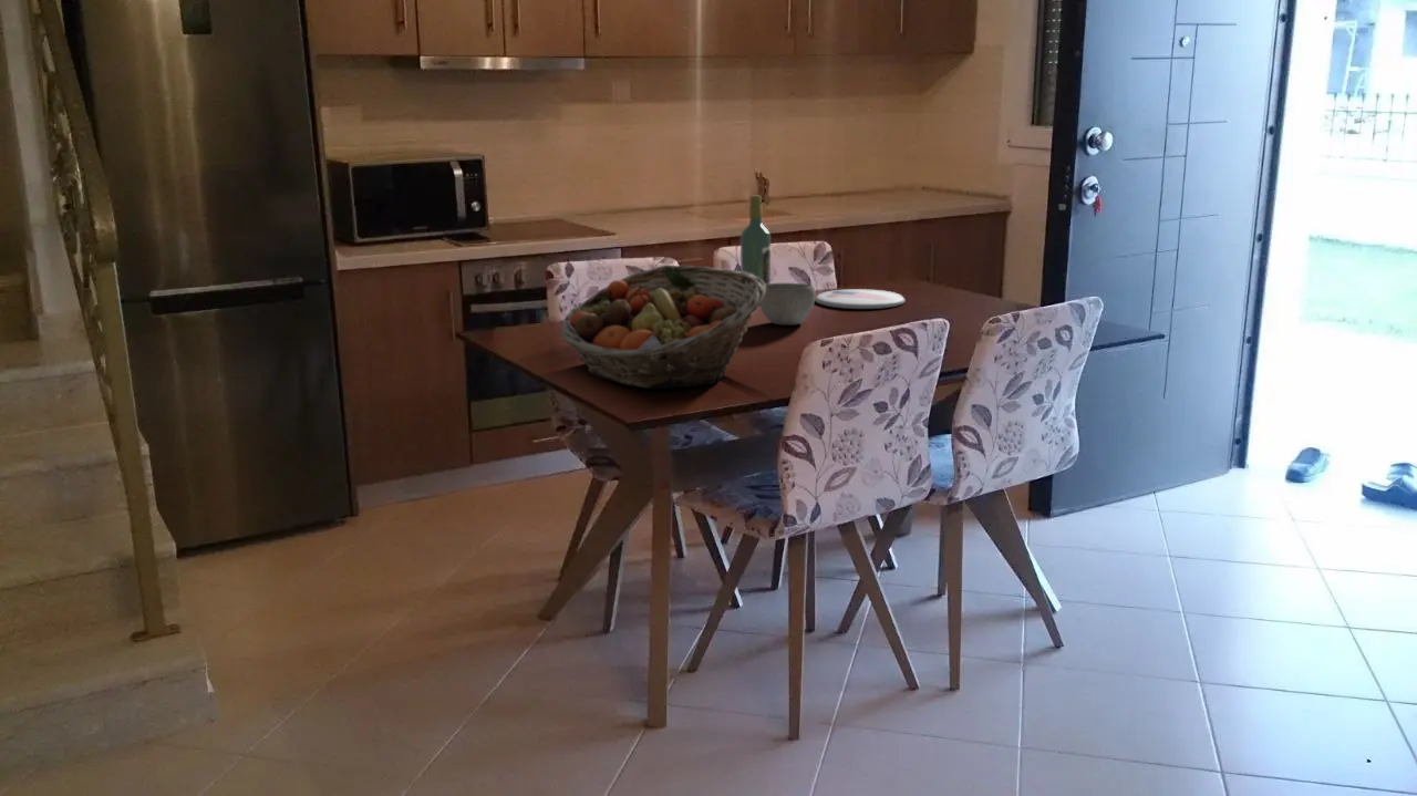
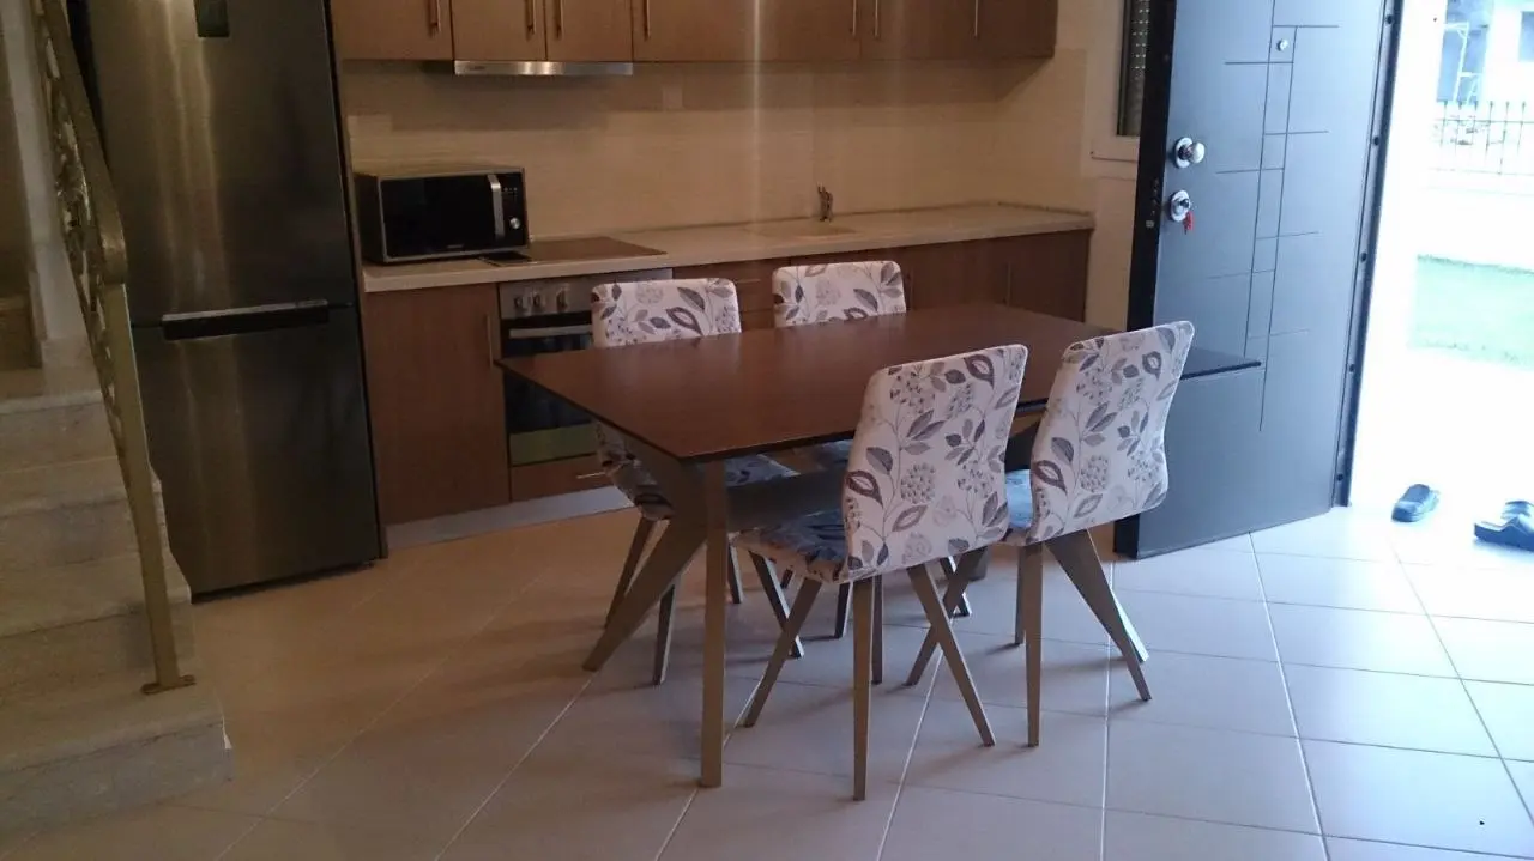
- plate (859, 298)
- bowl (786, 303)
- fruit basket (662, 323)
- wine bottle (755, 248)
